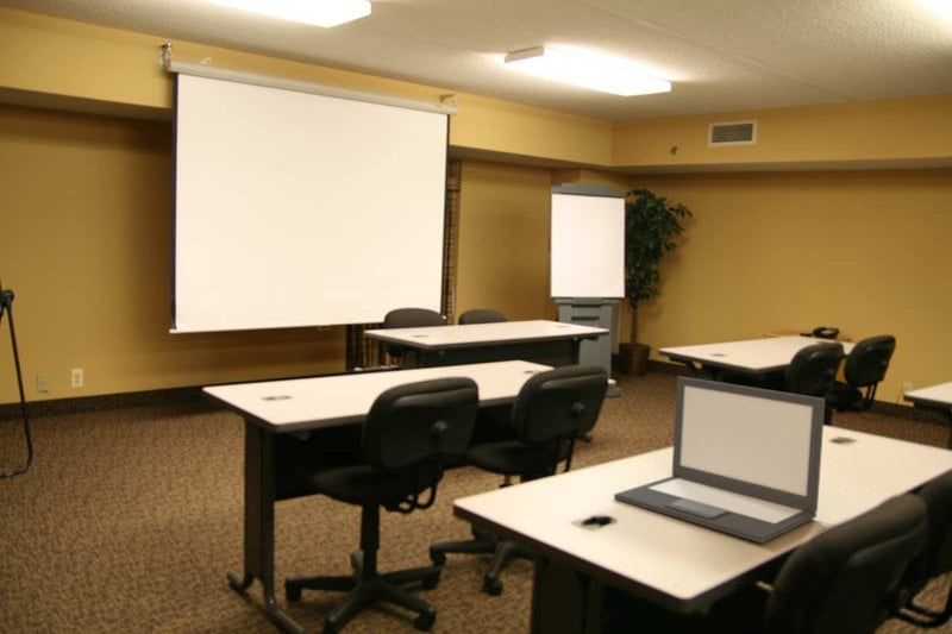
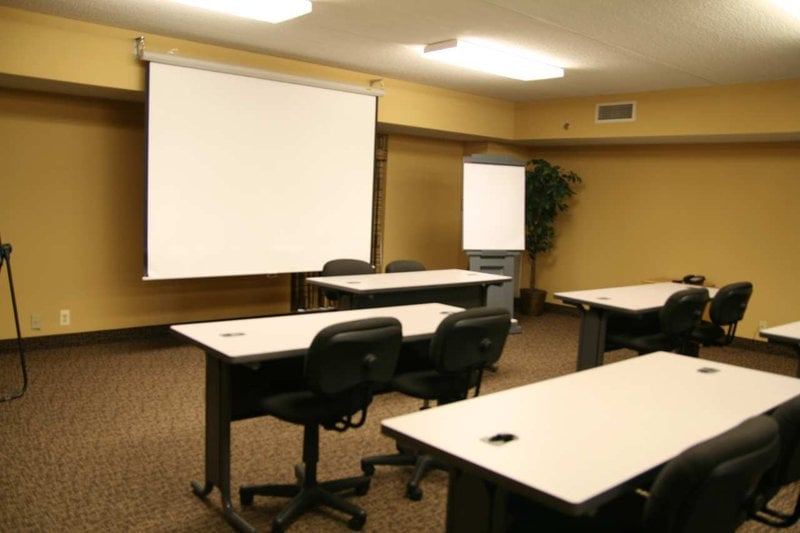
- laptop (716, 450)
